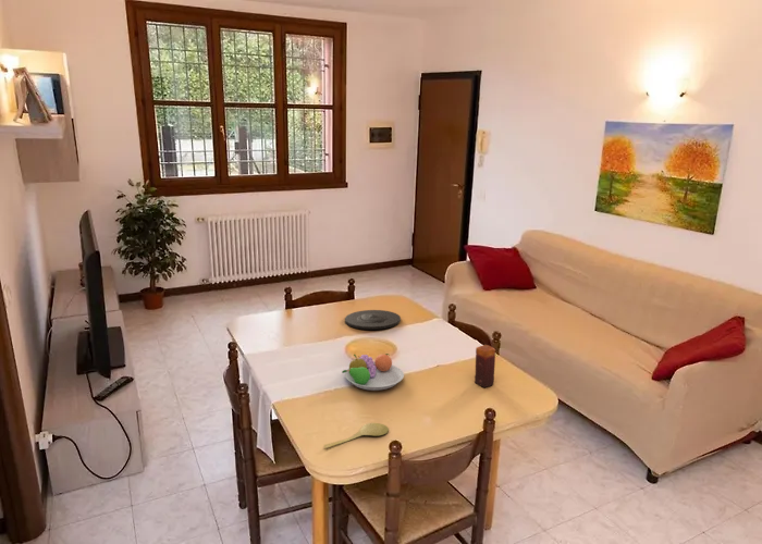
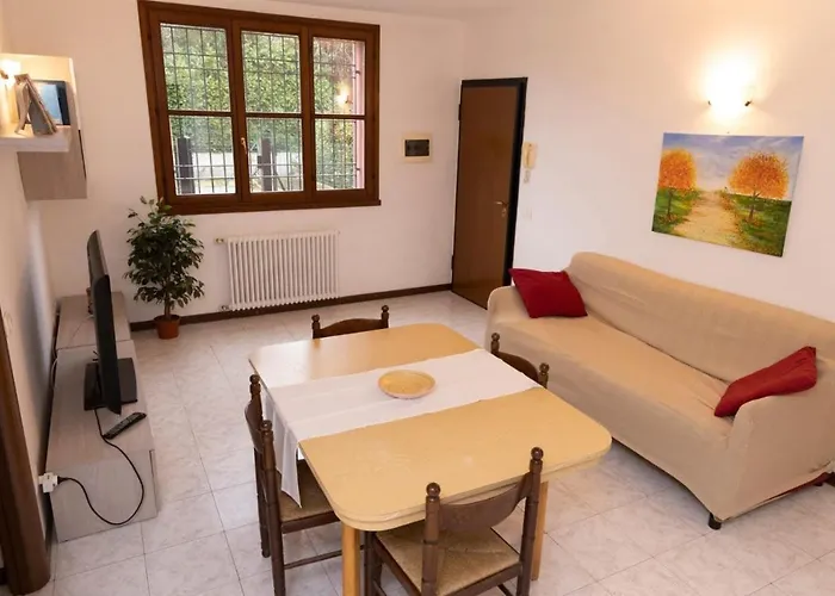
- fruit bowl (371, 369)
- plate (372, 317)
- spoon (356, 435)
- candle (484, 366)
